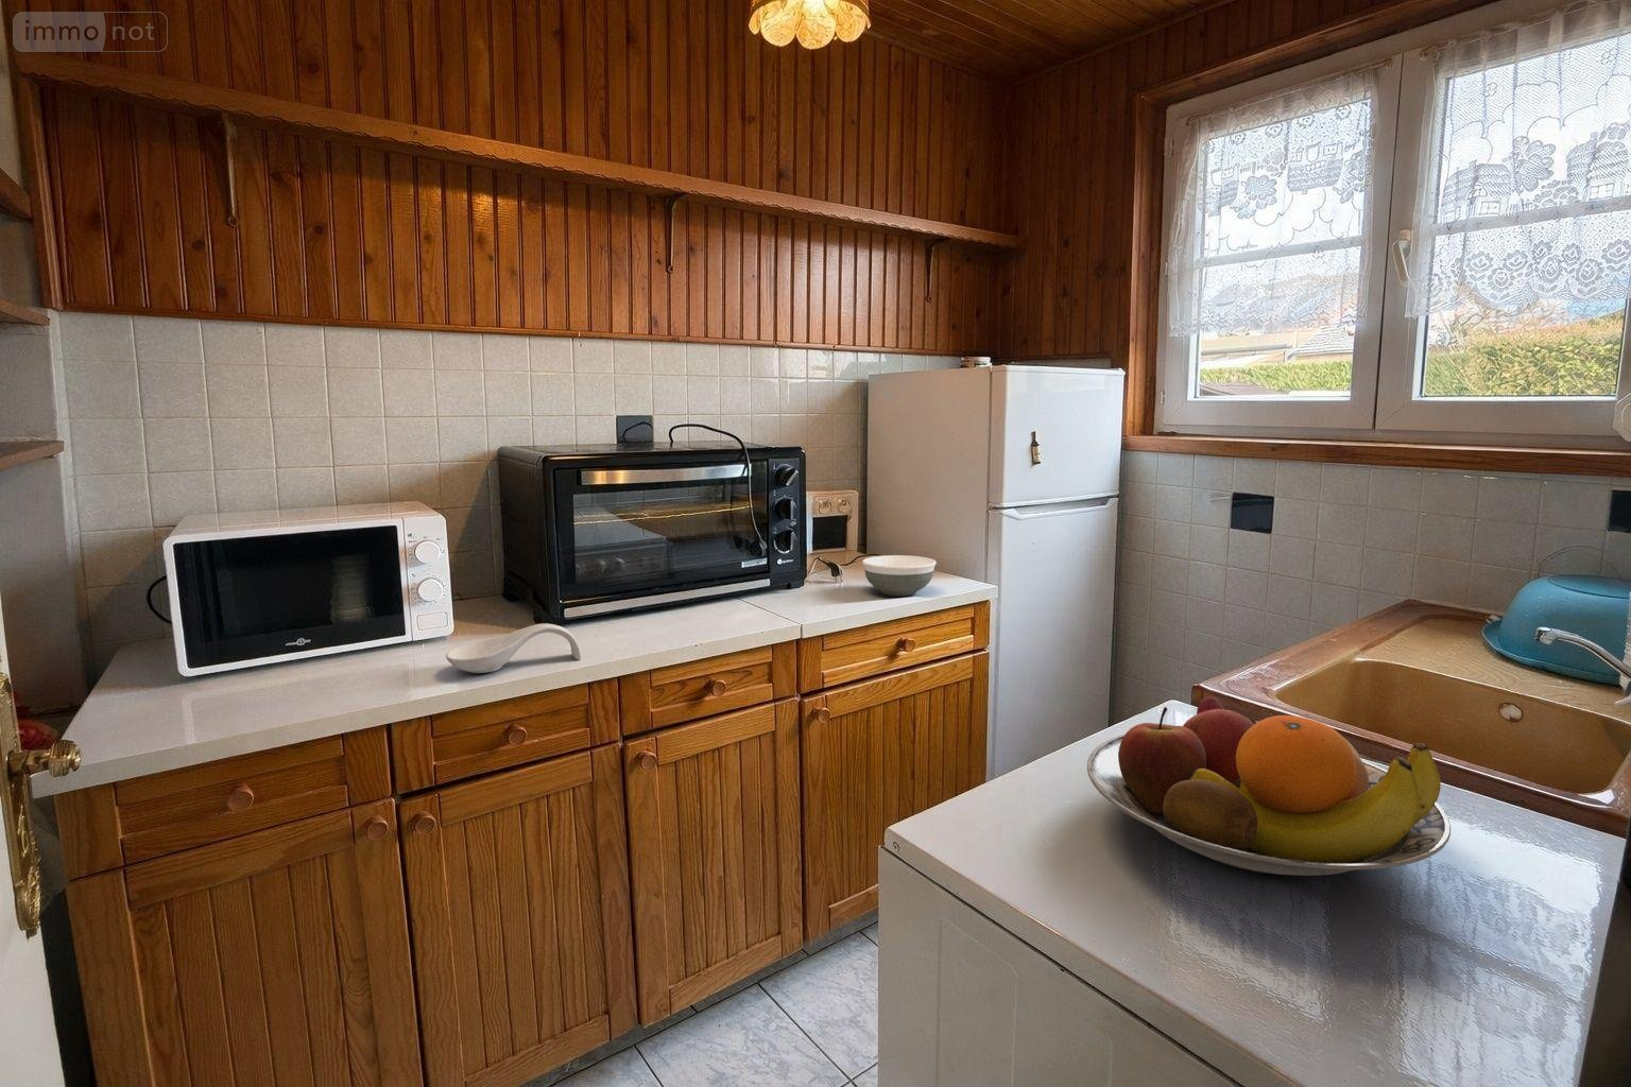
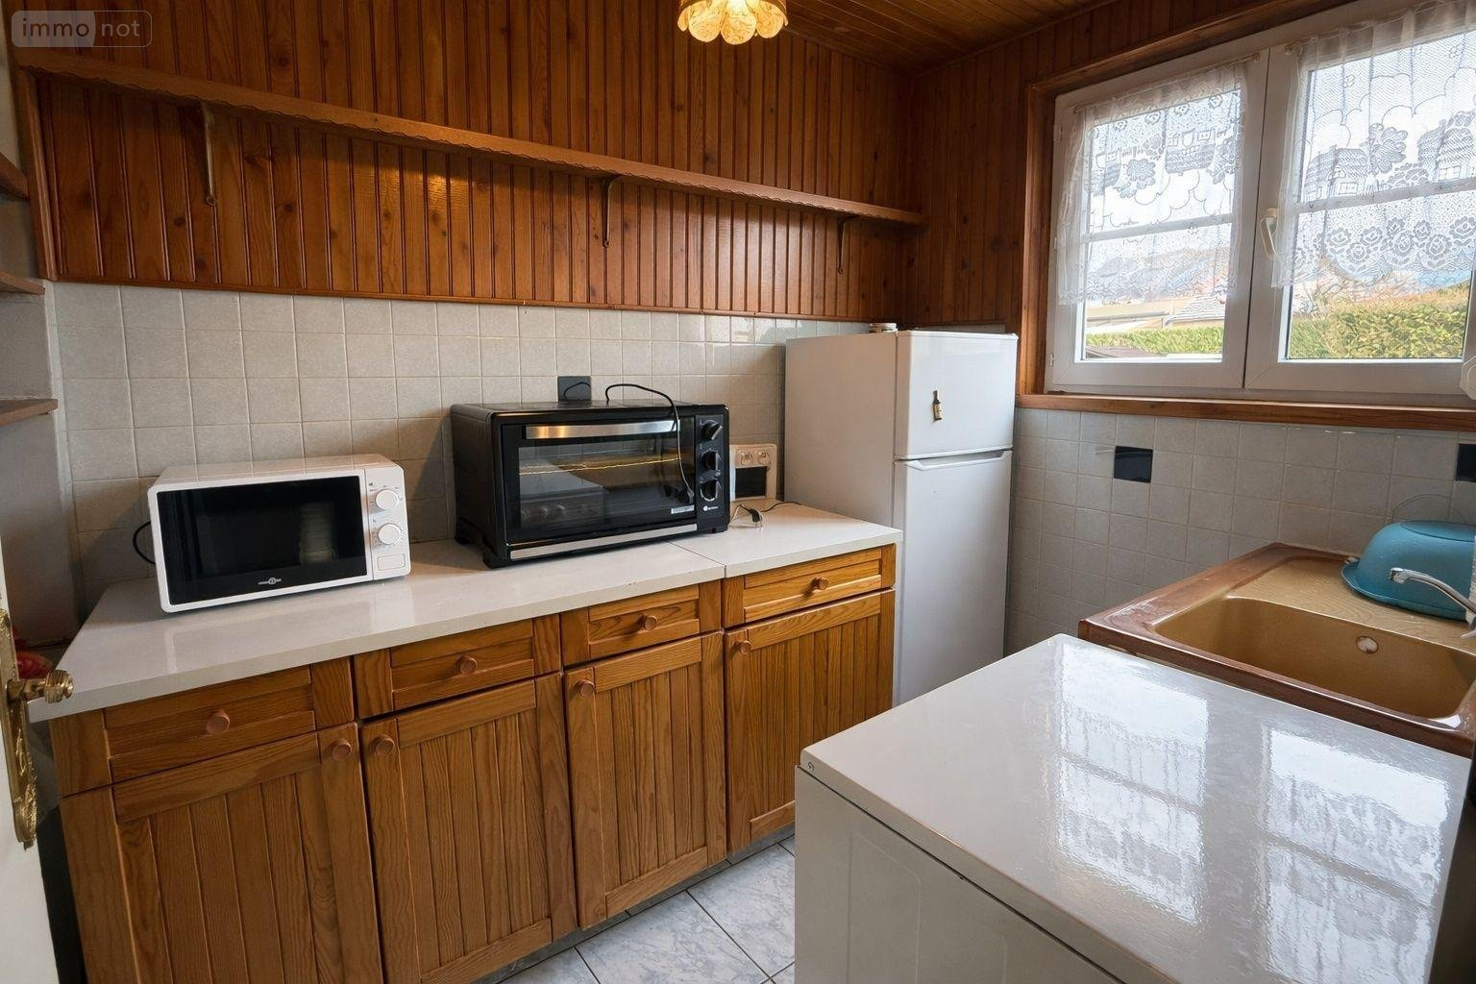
- spoon rest (515, 647)
- bowl (898, 576)
- fruit bowl (1252, 770)
